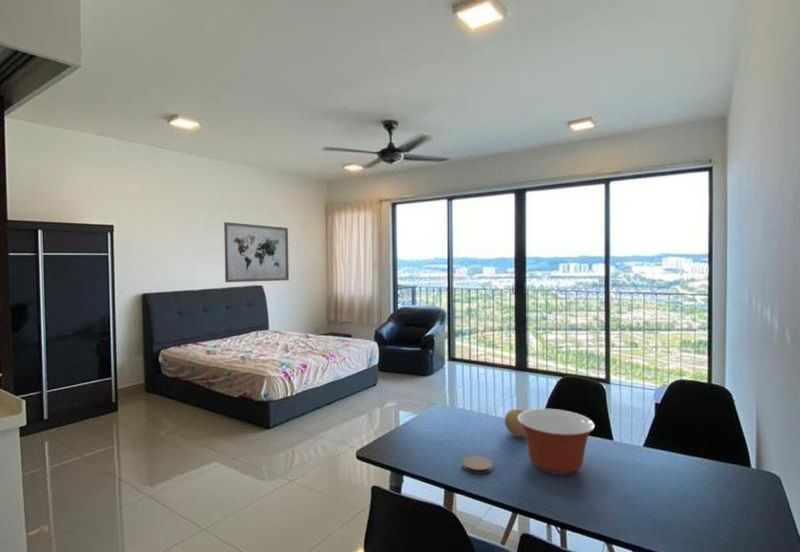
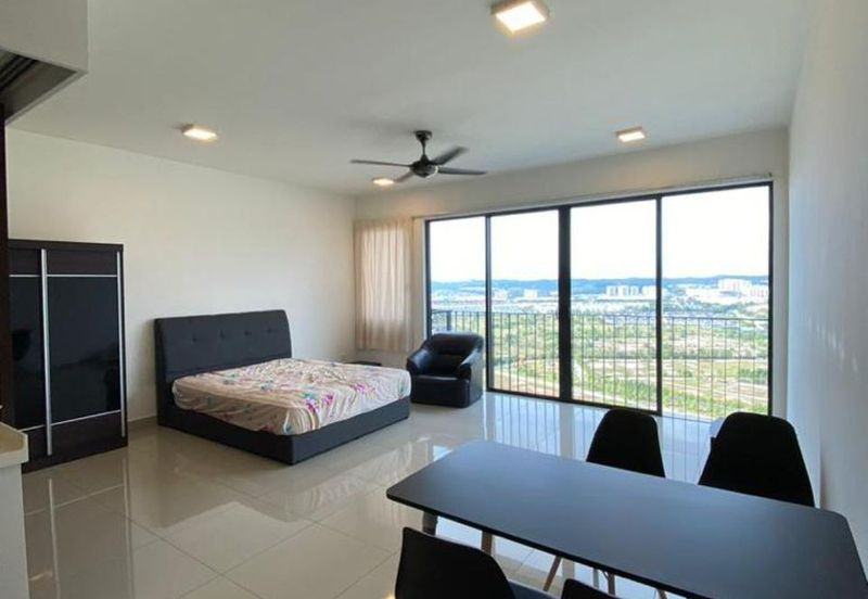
- fruit (518, 422)
- mixing bowl (555, 443)
- wall art (258, 253)
- coaster (477, 464)
